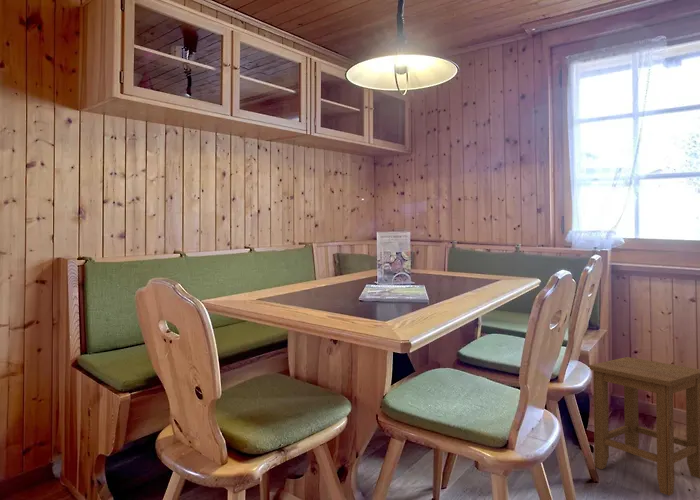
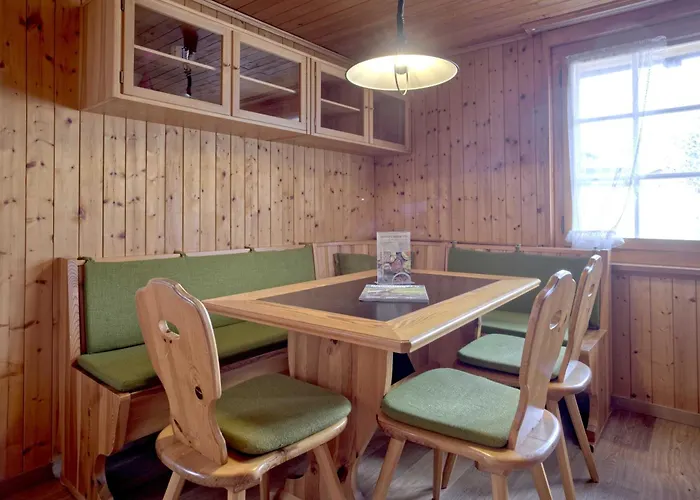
- stool (638, 421)
